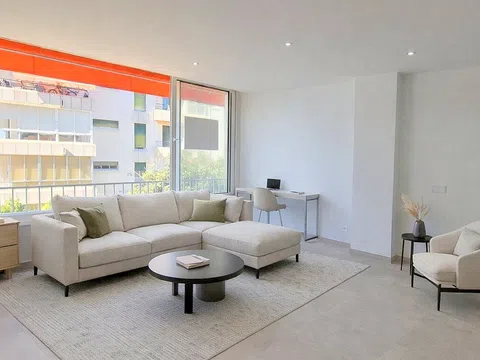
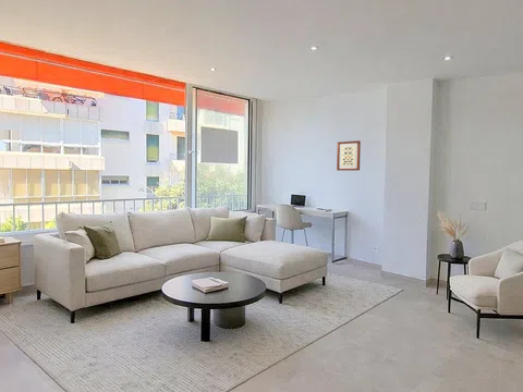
+ wall art (348, 156)
